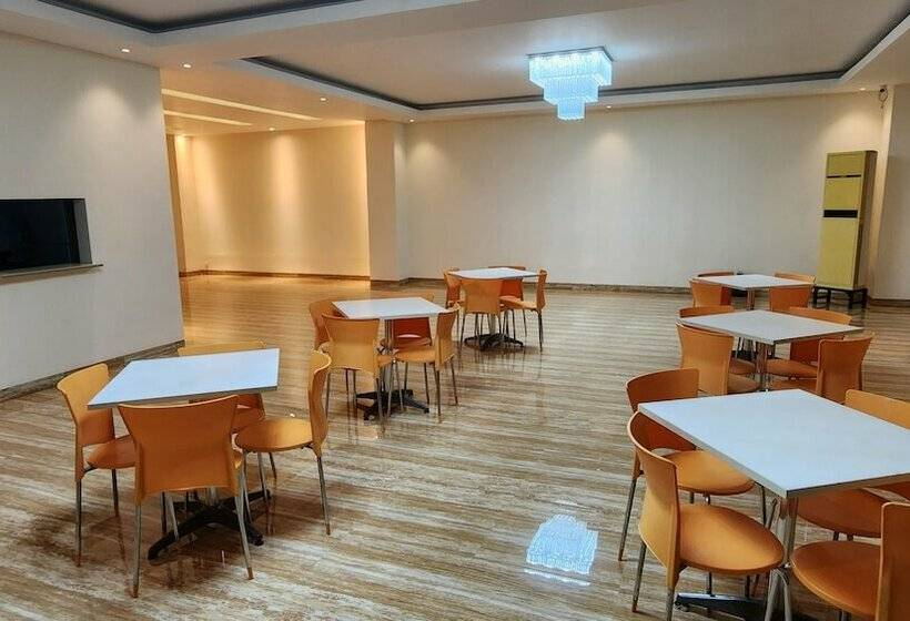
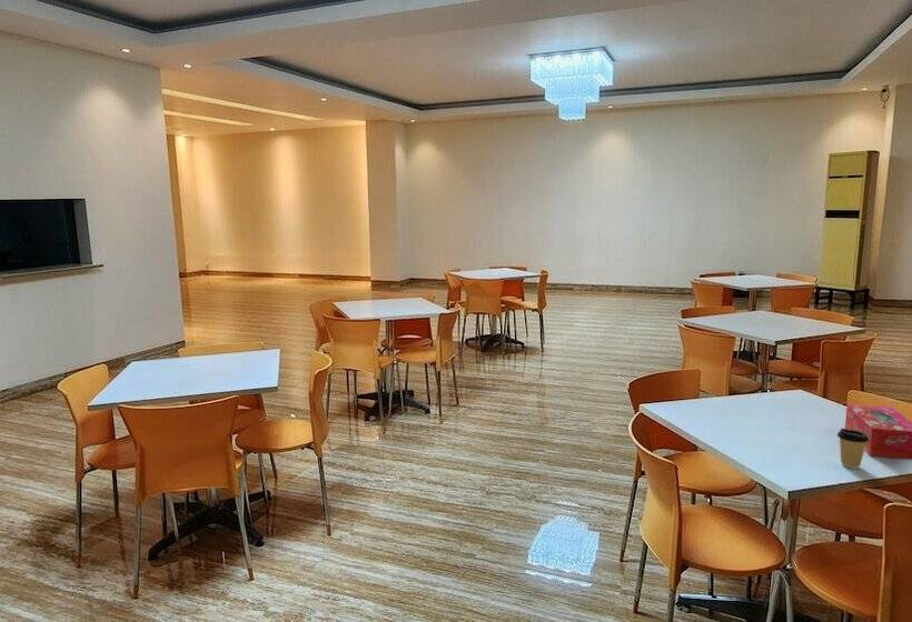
+ tissue box (881, 430)
+ coffee cup (851, 448)
